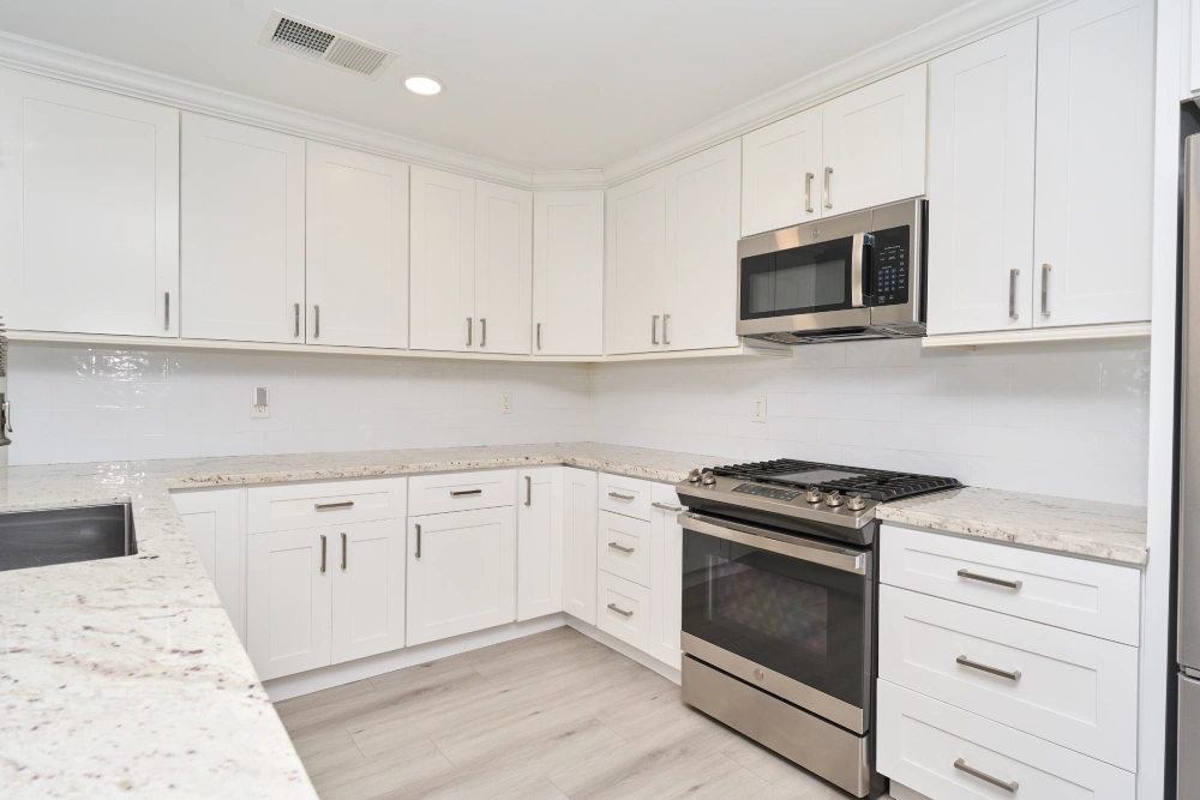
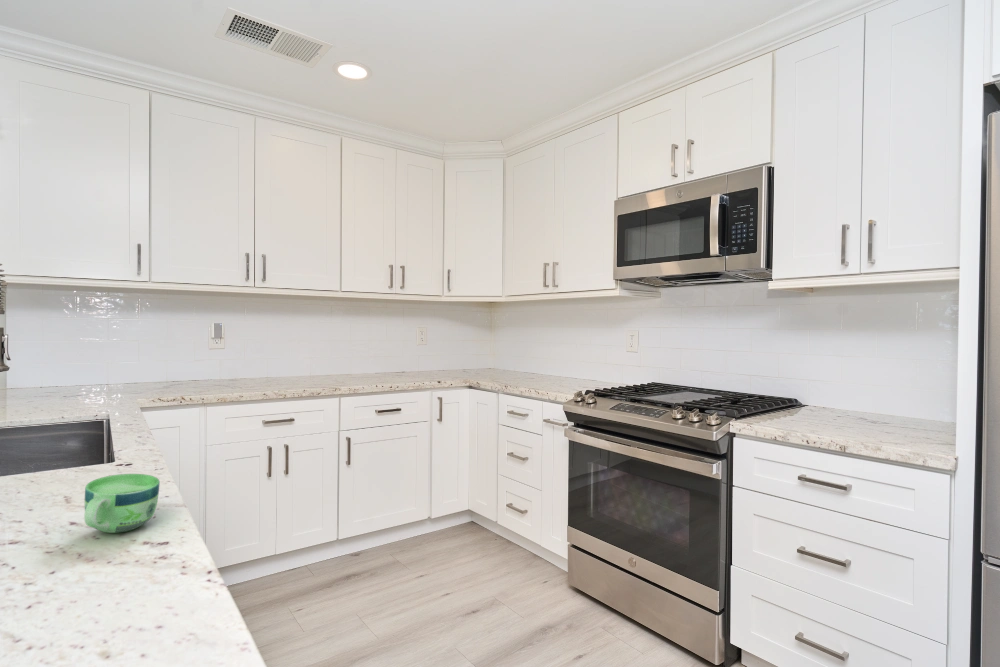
+ cup (119, 506)
